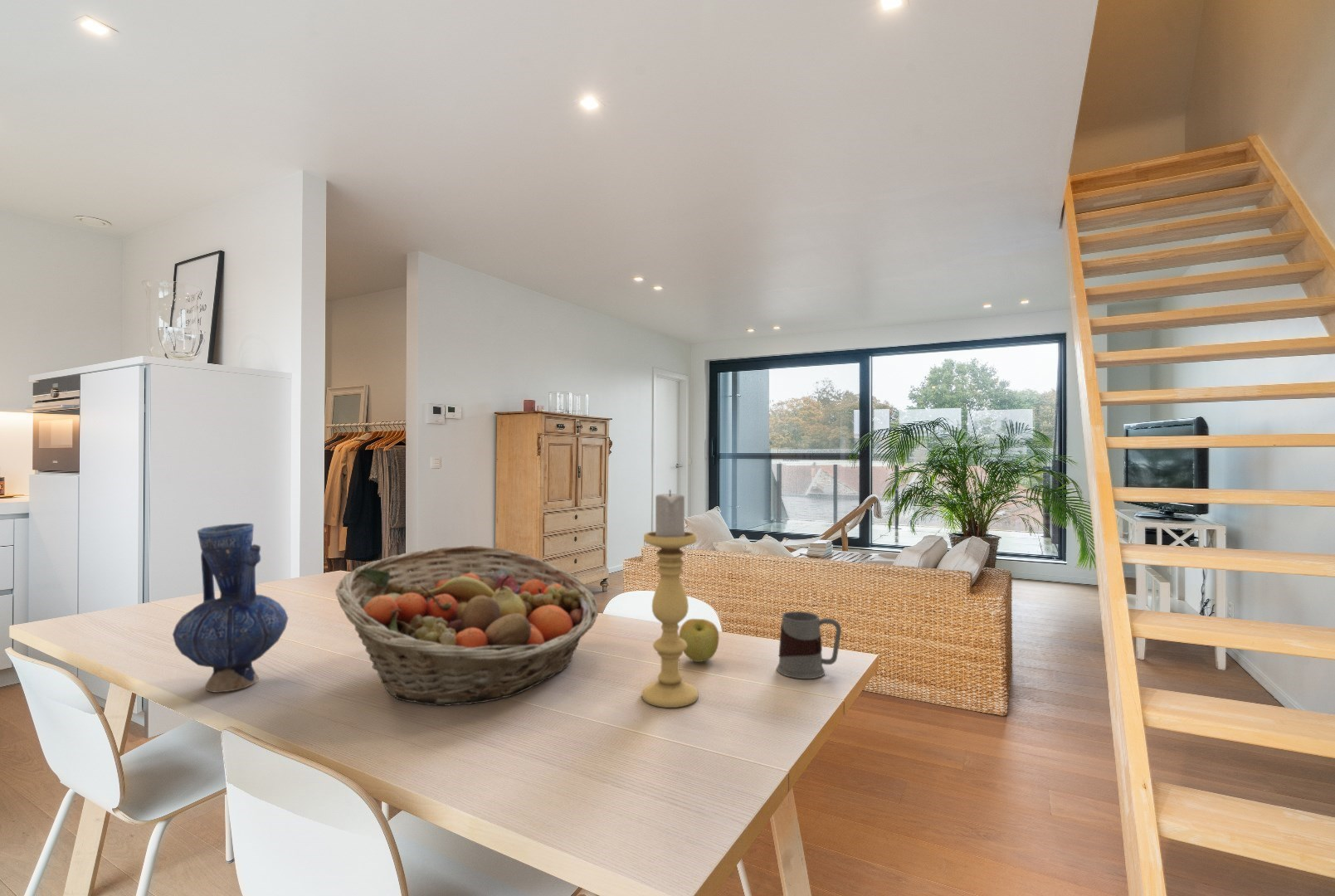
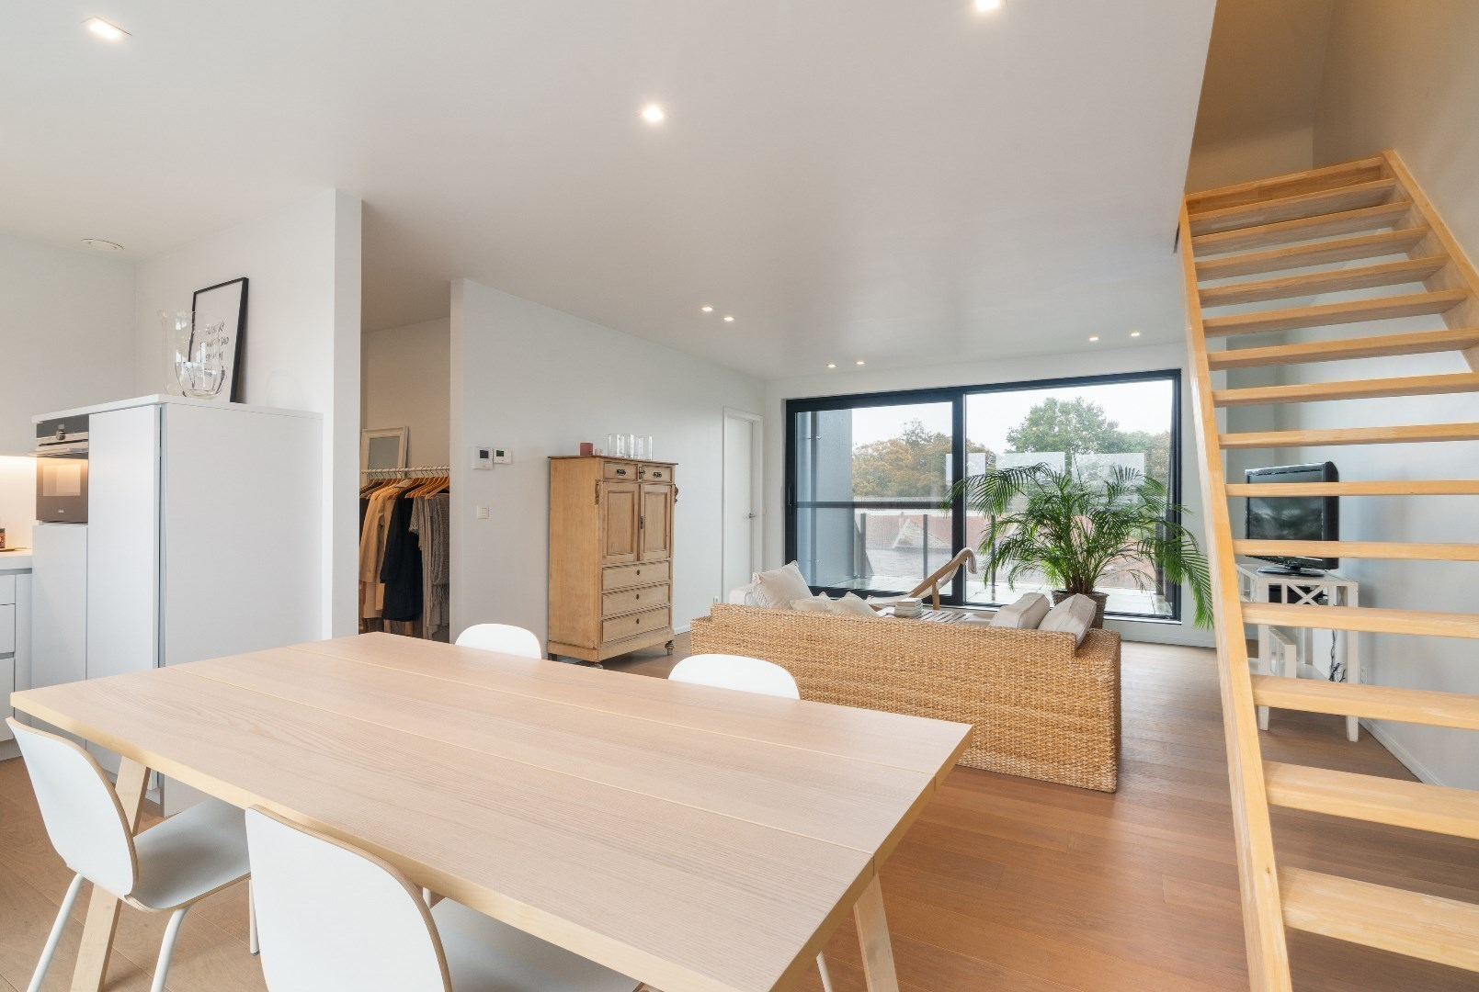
- mug (808, 644)
- candle holder (670, 592)
- fruit basket (478, 613)
- apple (699, 640)
- vase (233, 604)
